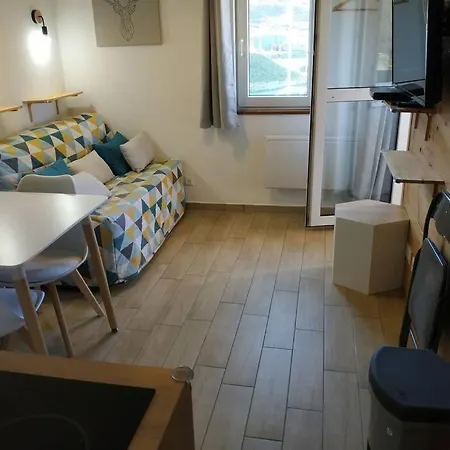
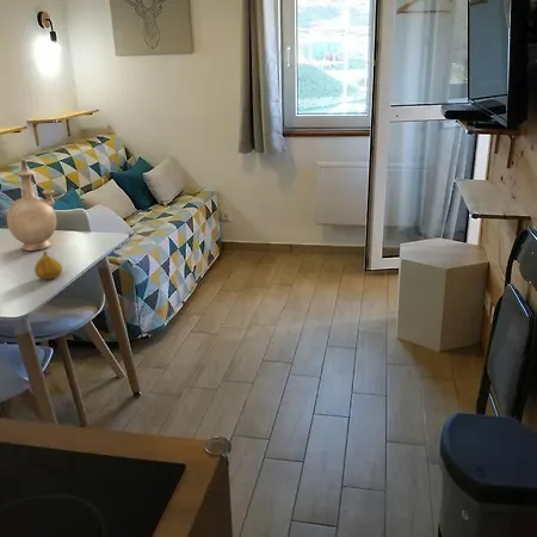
+ vase (30, 203)
+ fruit (47, 264)
